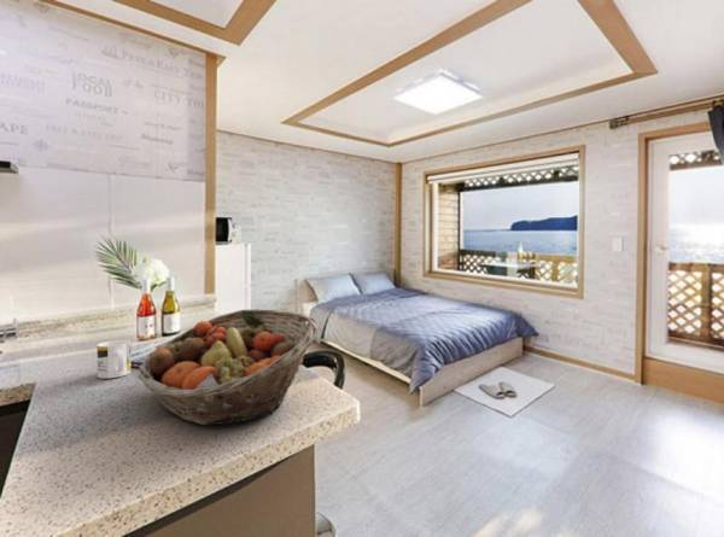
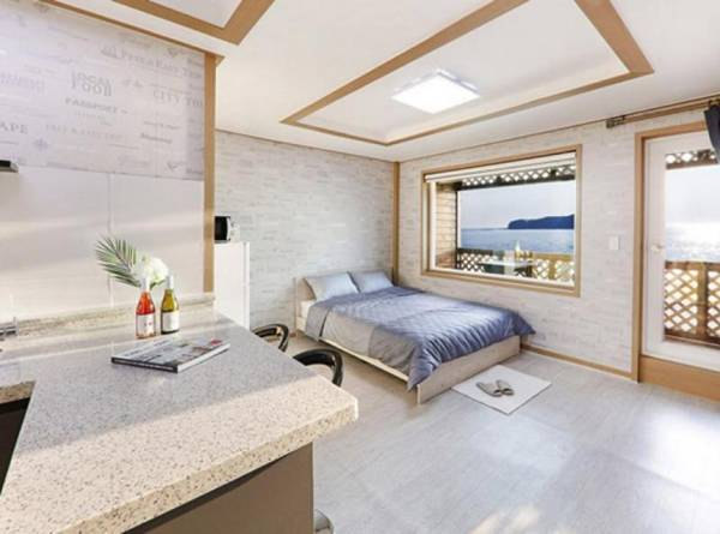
- fruit basket (232, 357)
- mug (115, 360)
